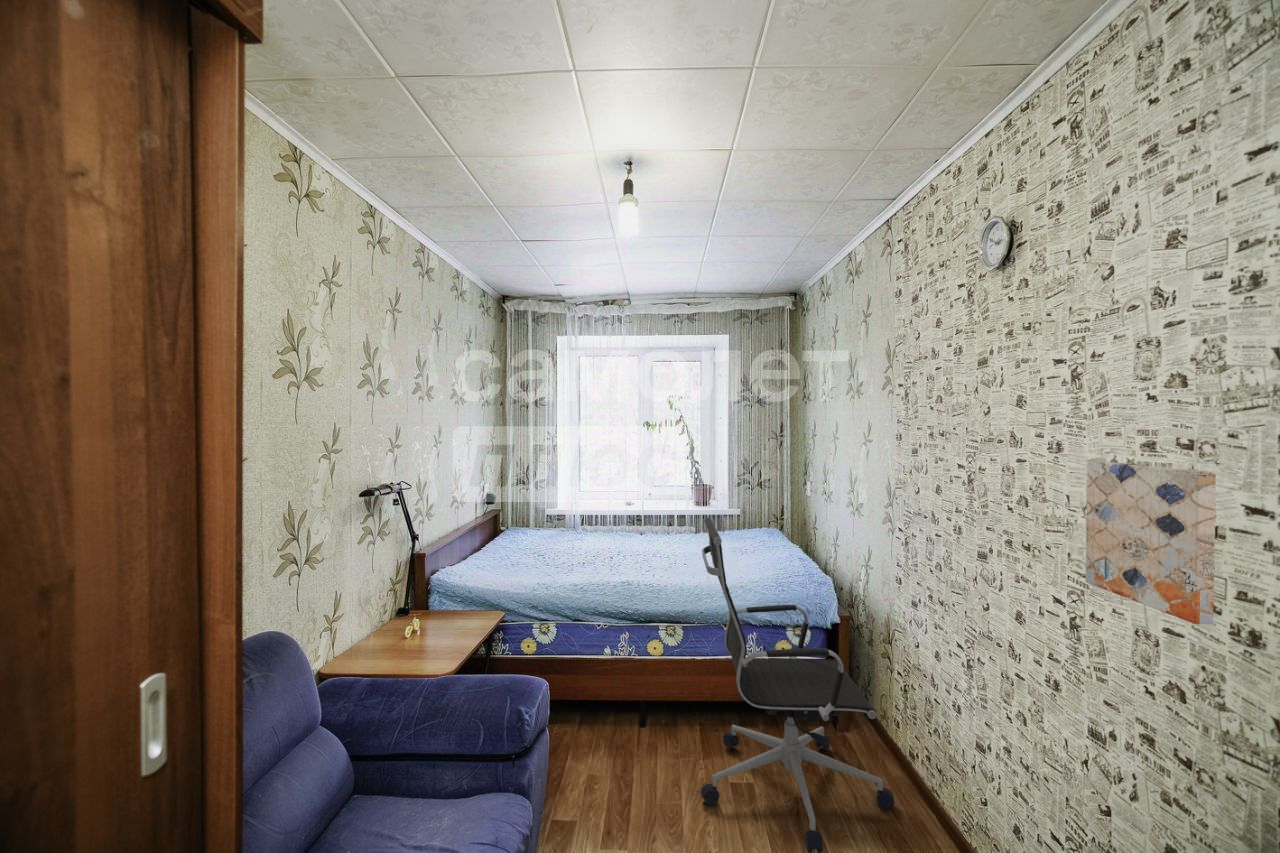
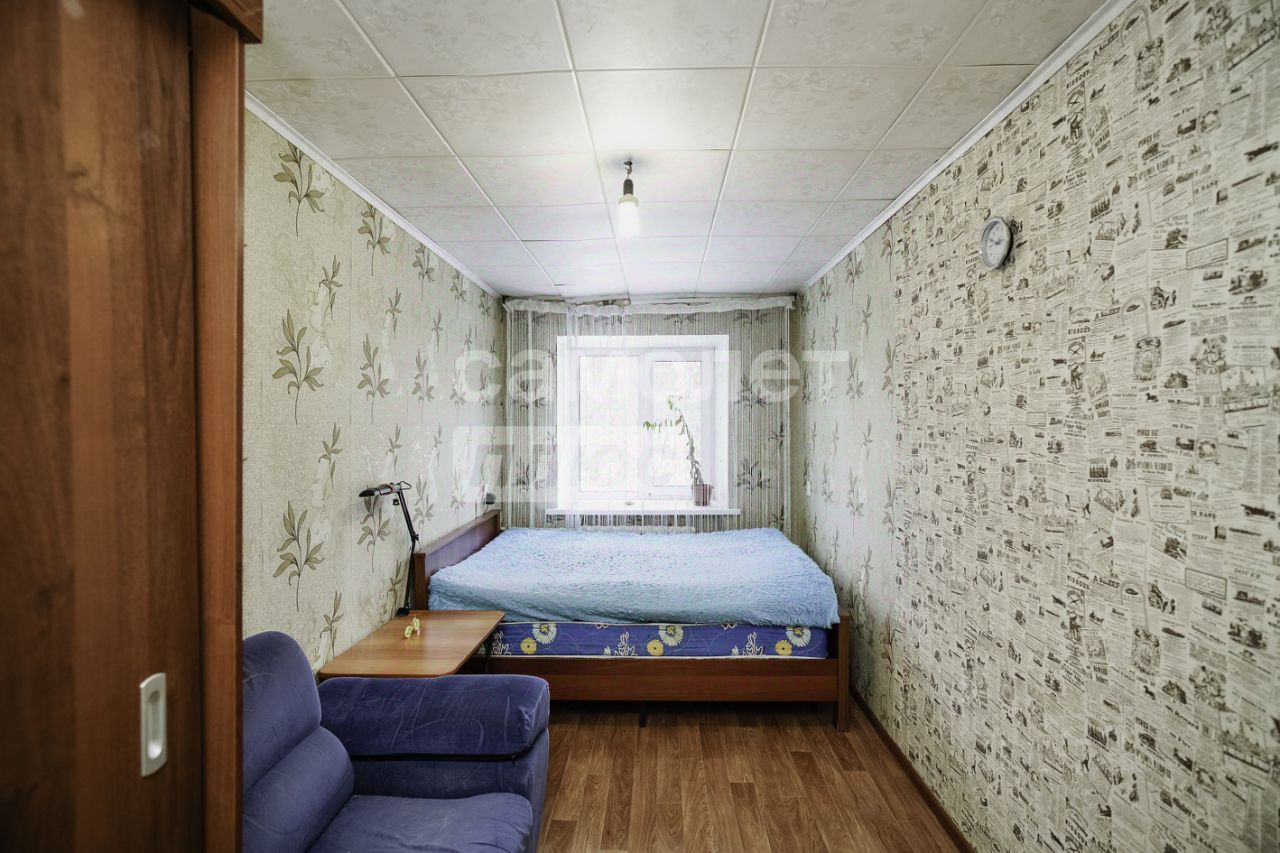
- office chair (793, 660)
- wall art (1143, 533)
